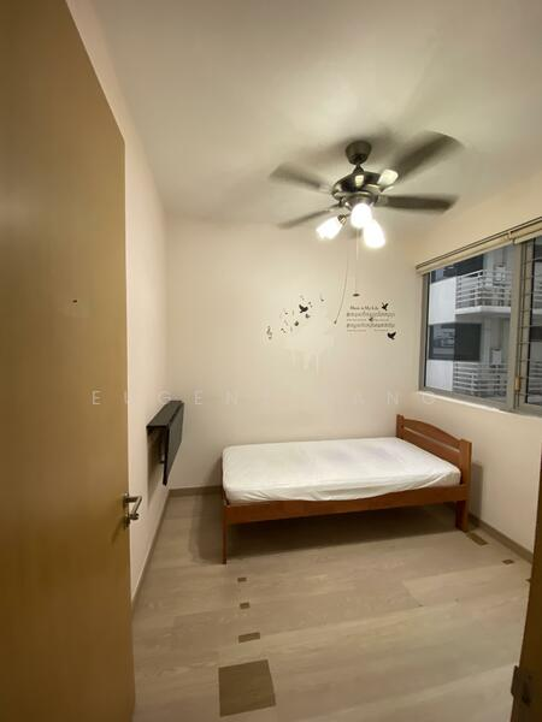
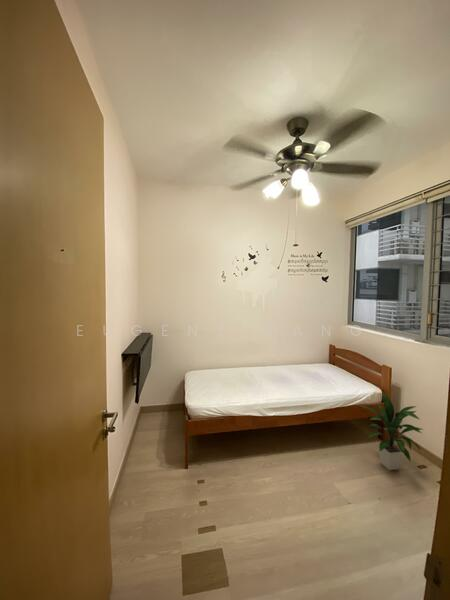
+ indoor plant (394, 432)
